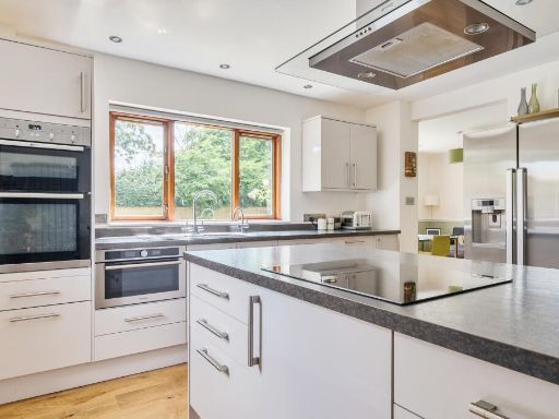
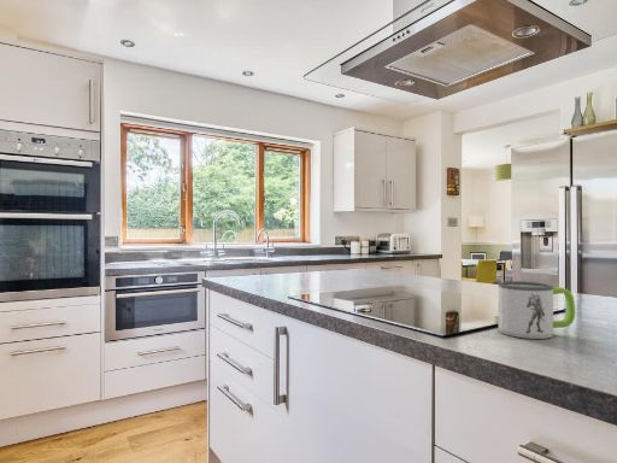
+ mug (535, 307)
